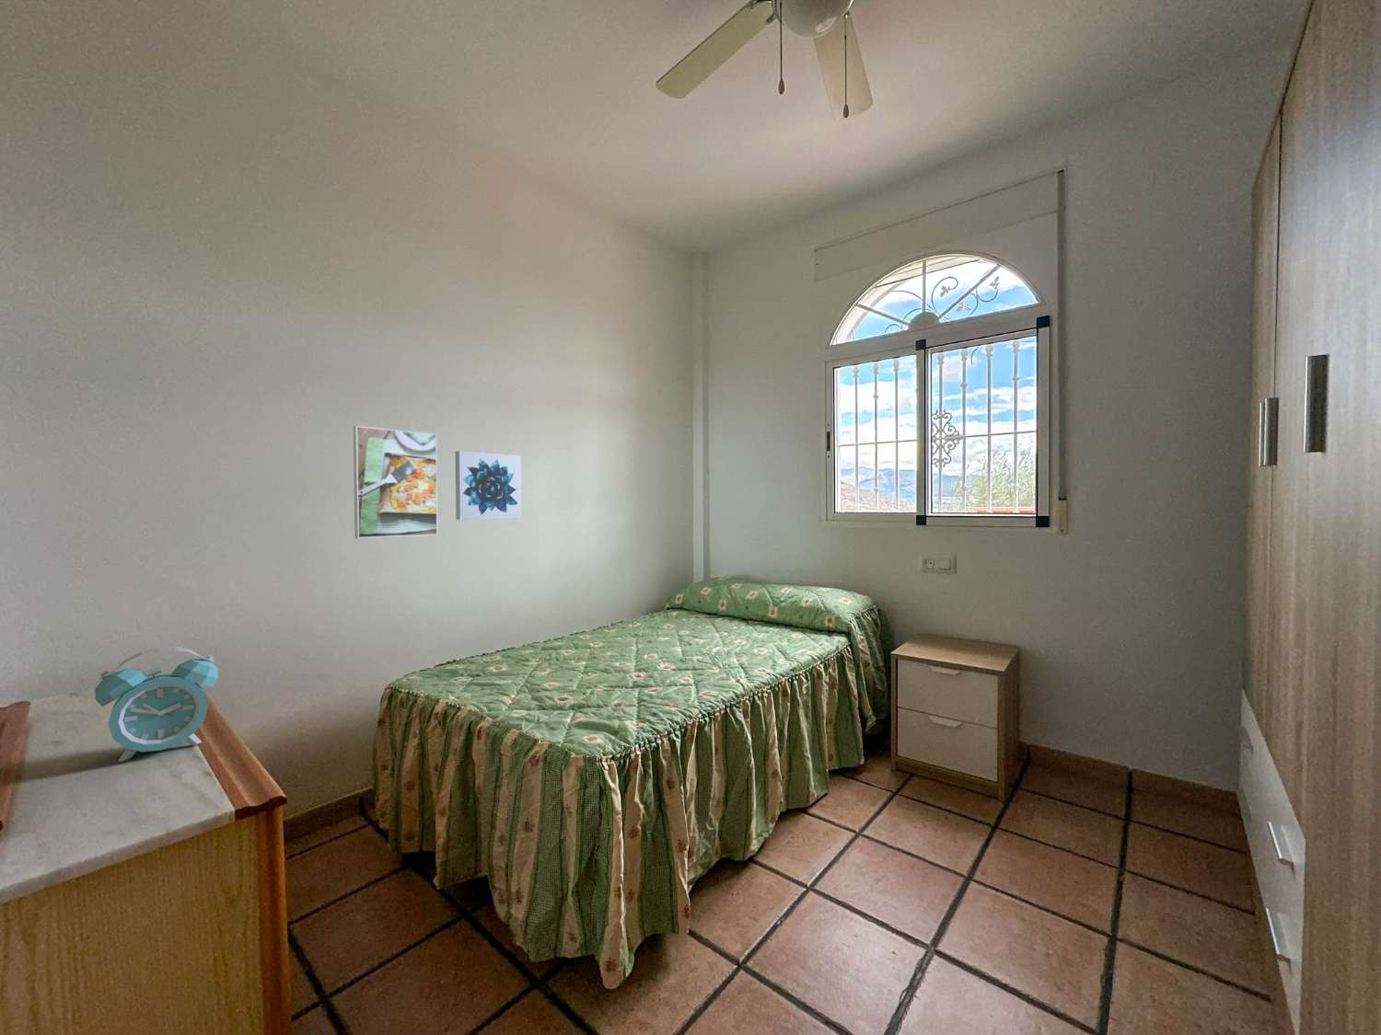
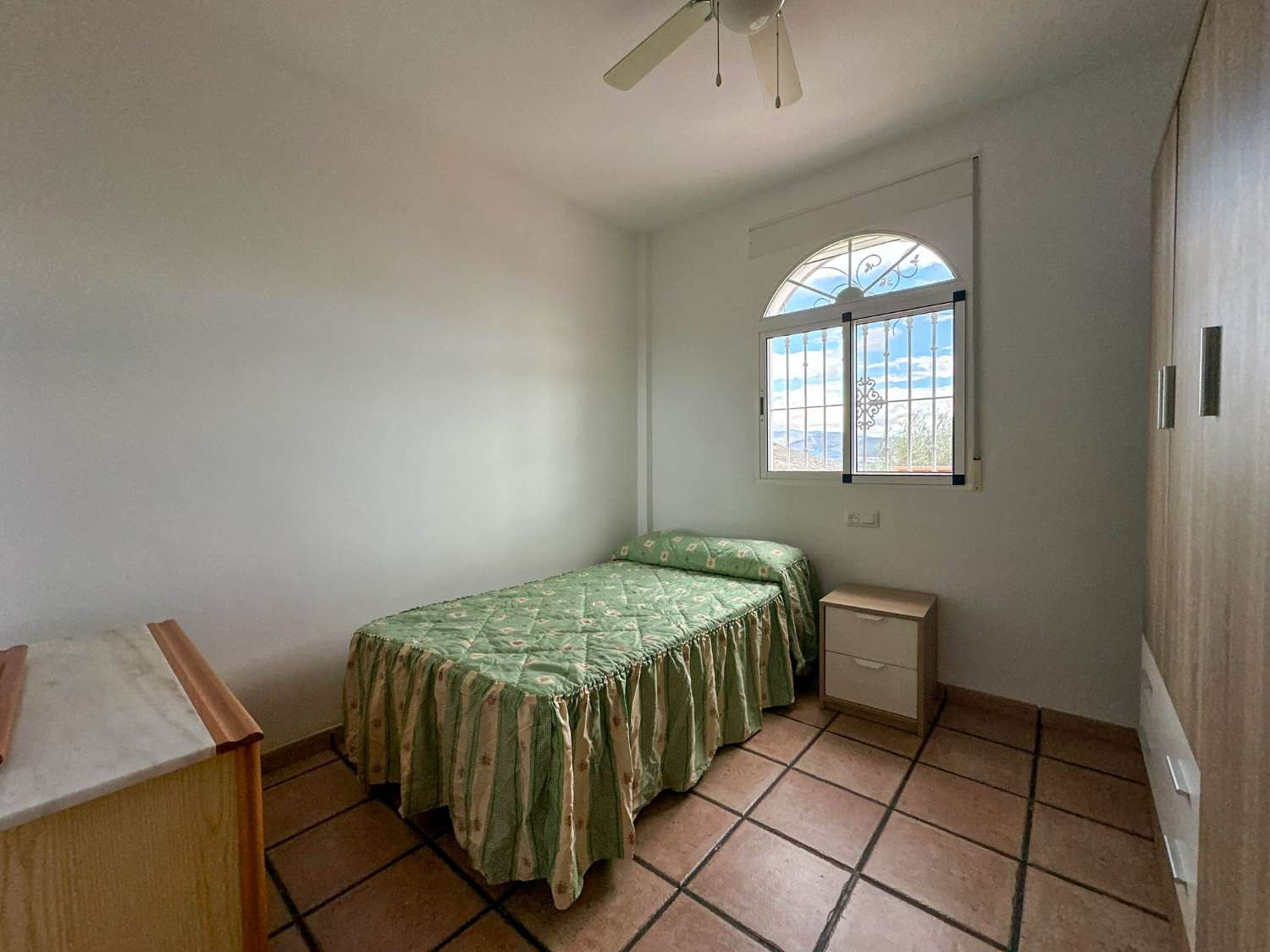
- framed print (398, 483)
- wall art (489, 486)
- alarm clock (160, 697)
